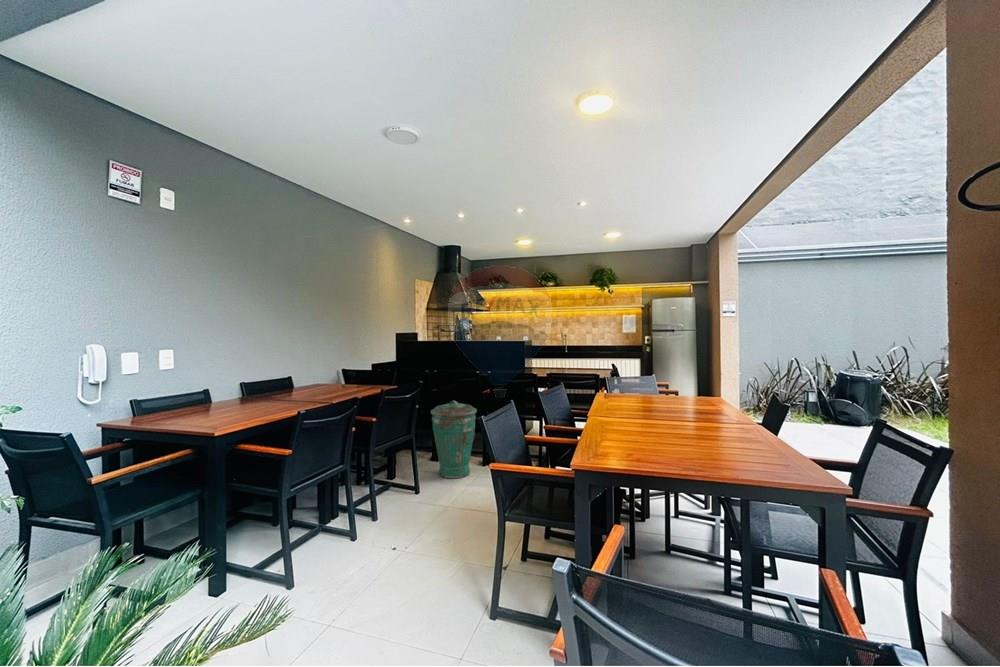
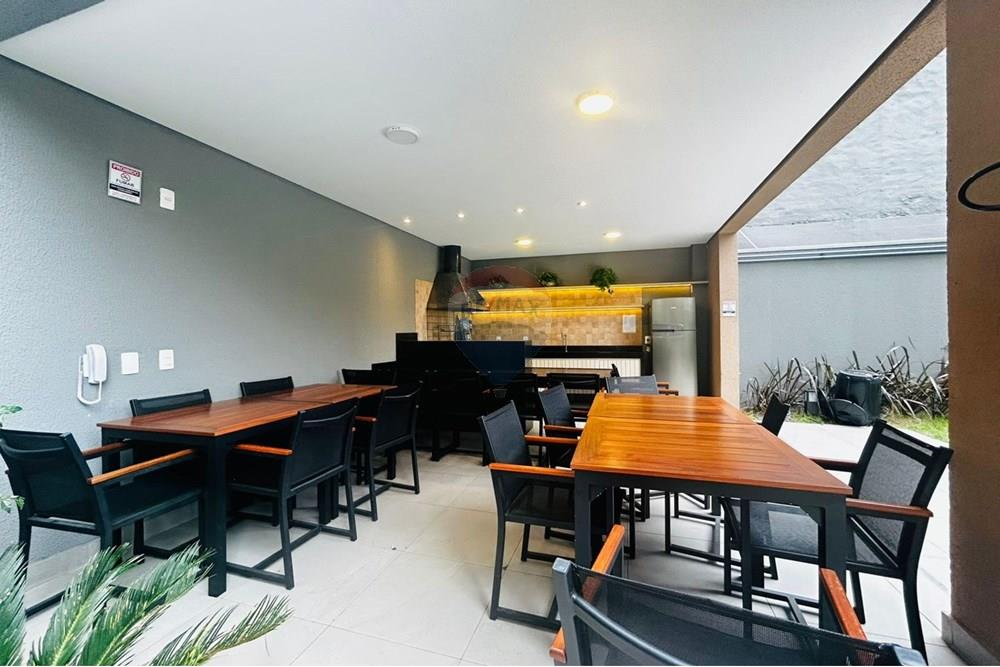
- trash can (454, 437)
